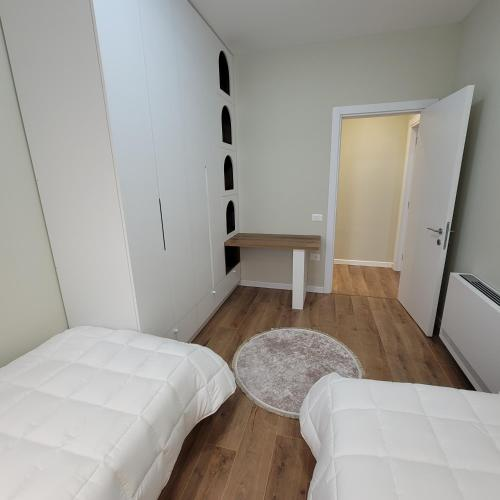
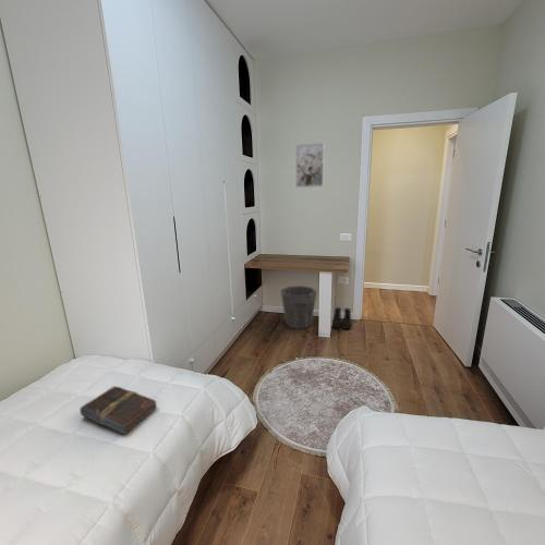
+ waste bin (298, 306)
+ wall art (310, 166)
+ boots (340, 316)
+ book (118, 407)
